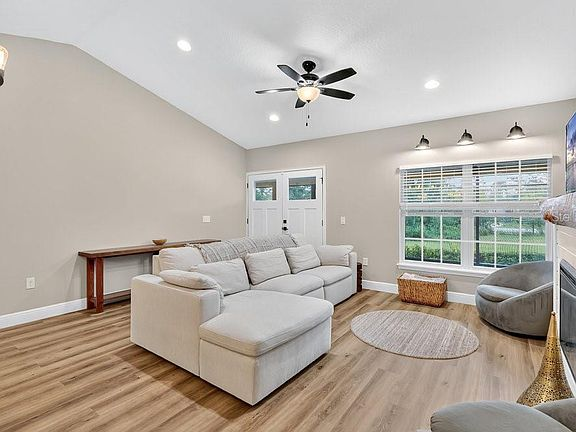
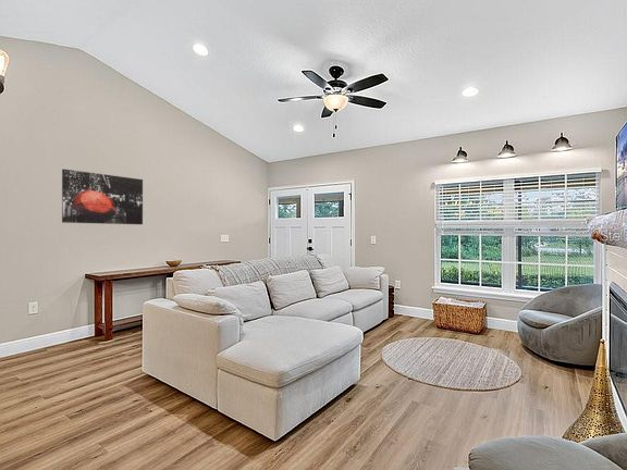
+ wall art (106, 199)
